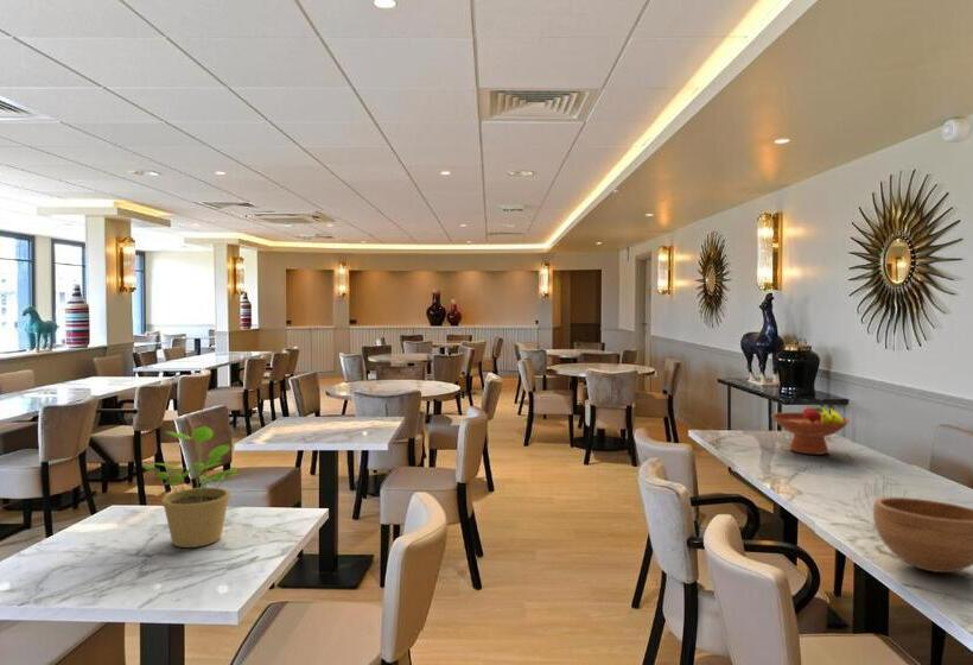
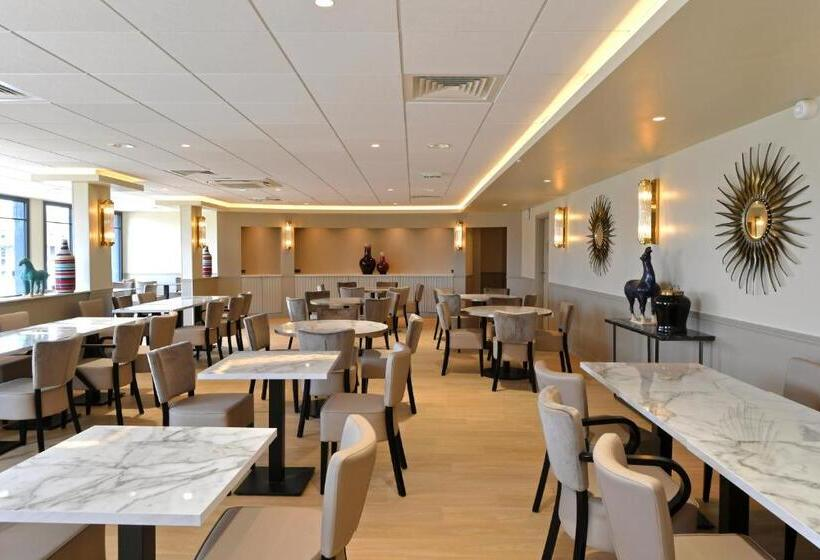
- potted plant (202, 486)
- fruit bowl (808, 428)
- bowl (930, 537)
